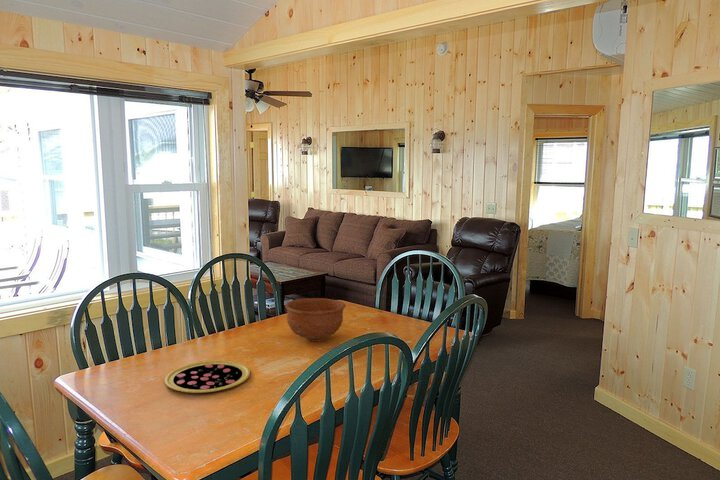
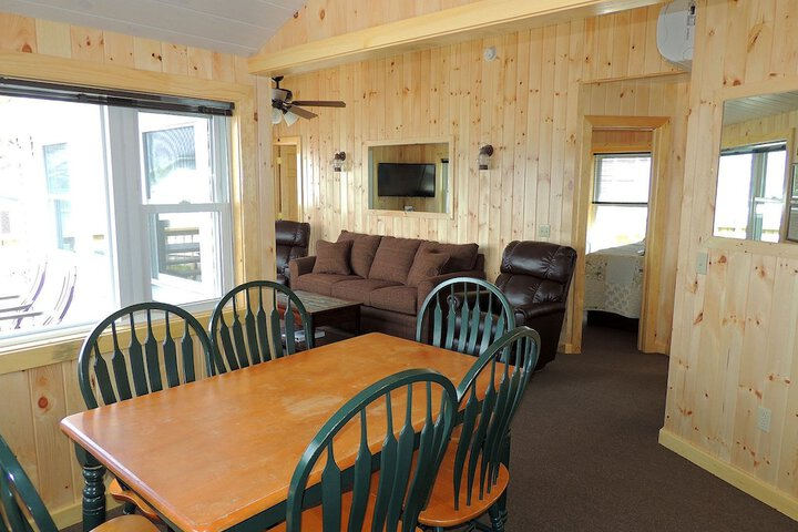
- pizza (208, 376)
- bowl (315, 321)
